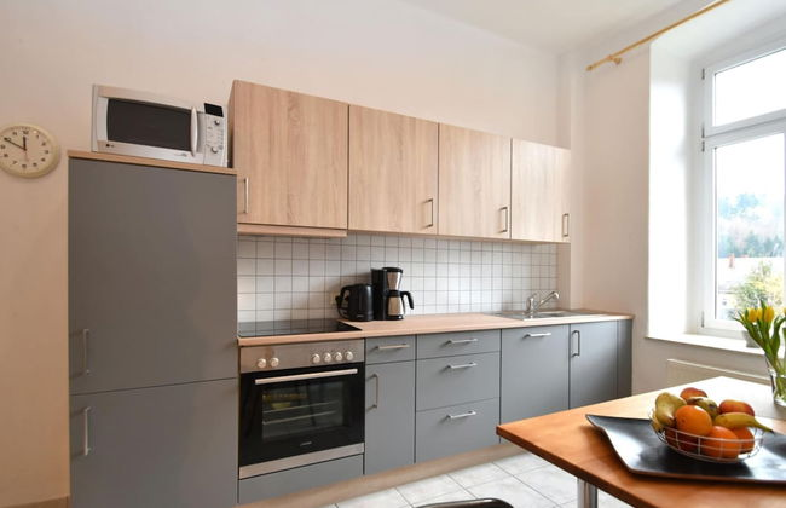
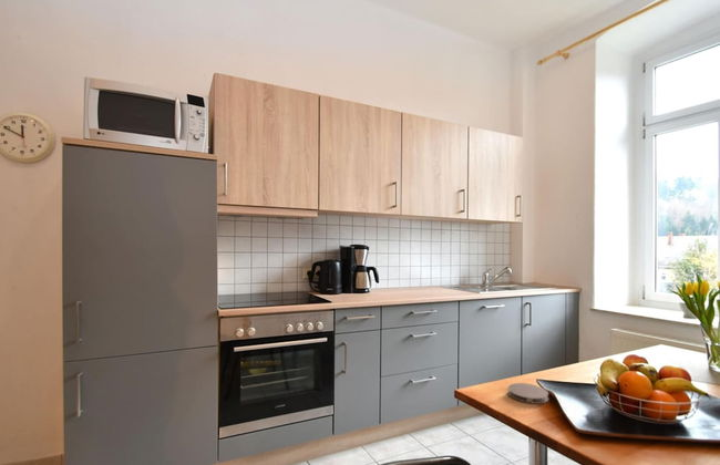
+ coaster (527, 392)
